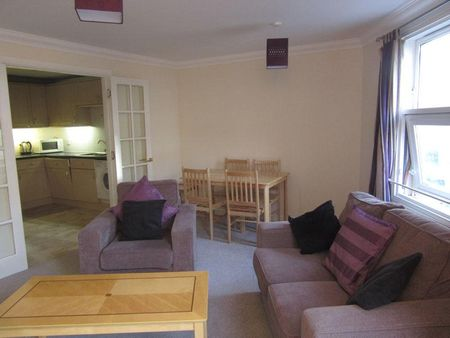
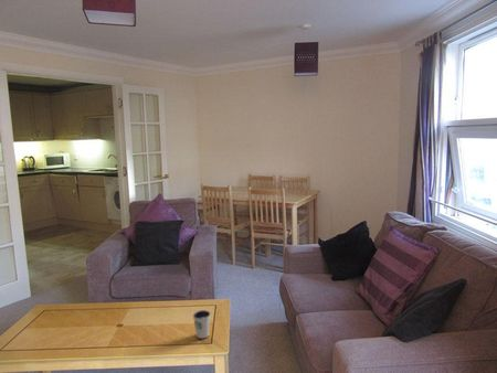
+ dixie cup (202, 324)
